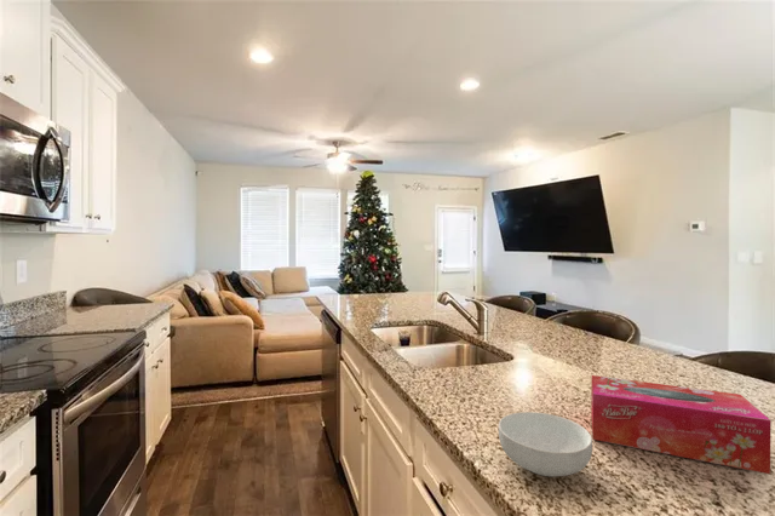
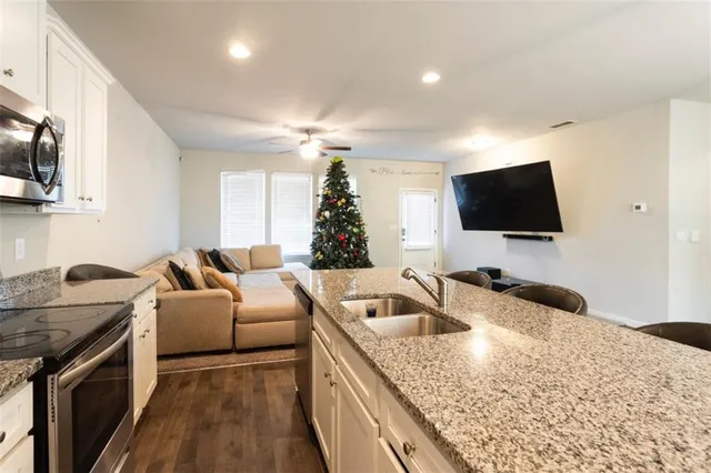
- tissue box (666, 417)
- cereal bowl (542, 447)
